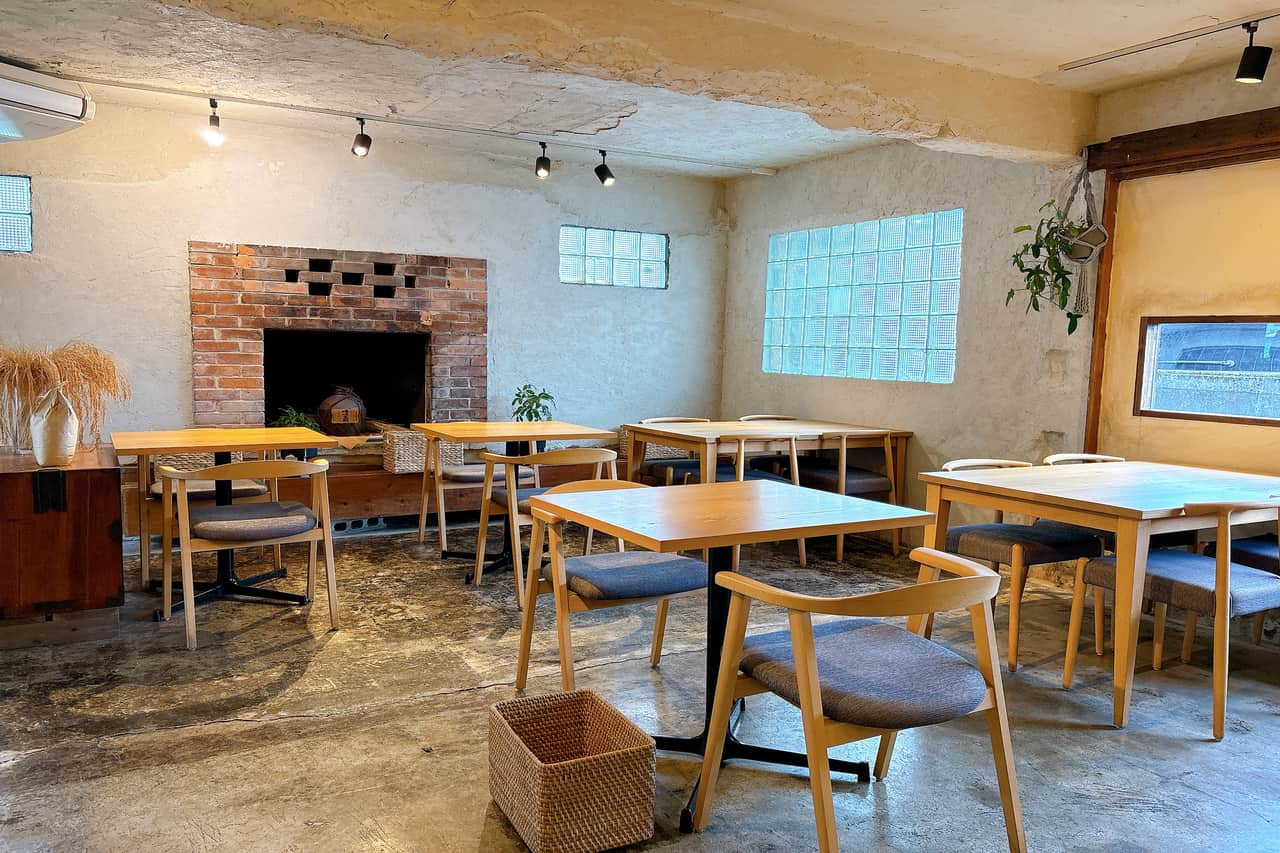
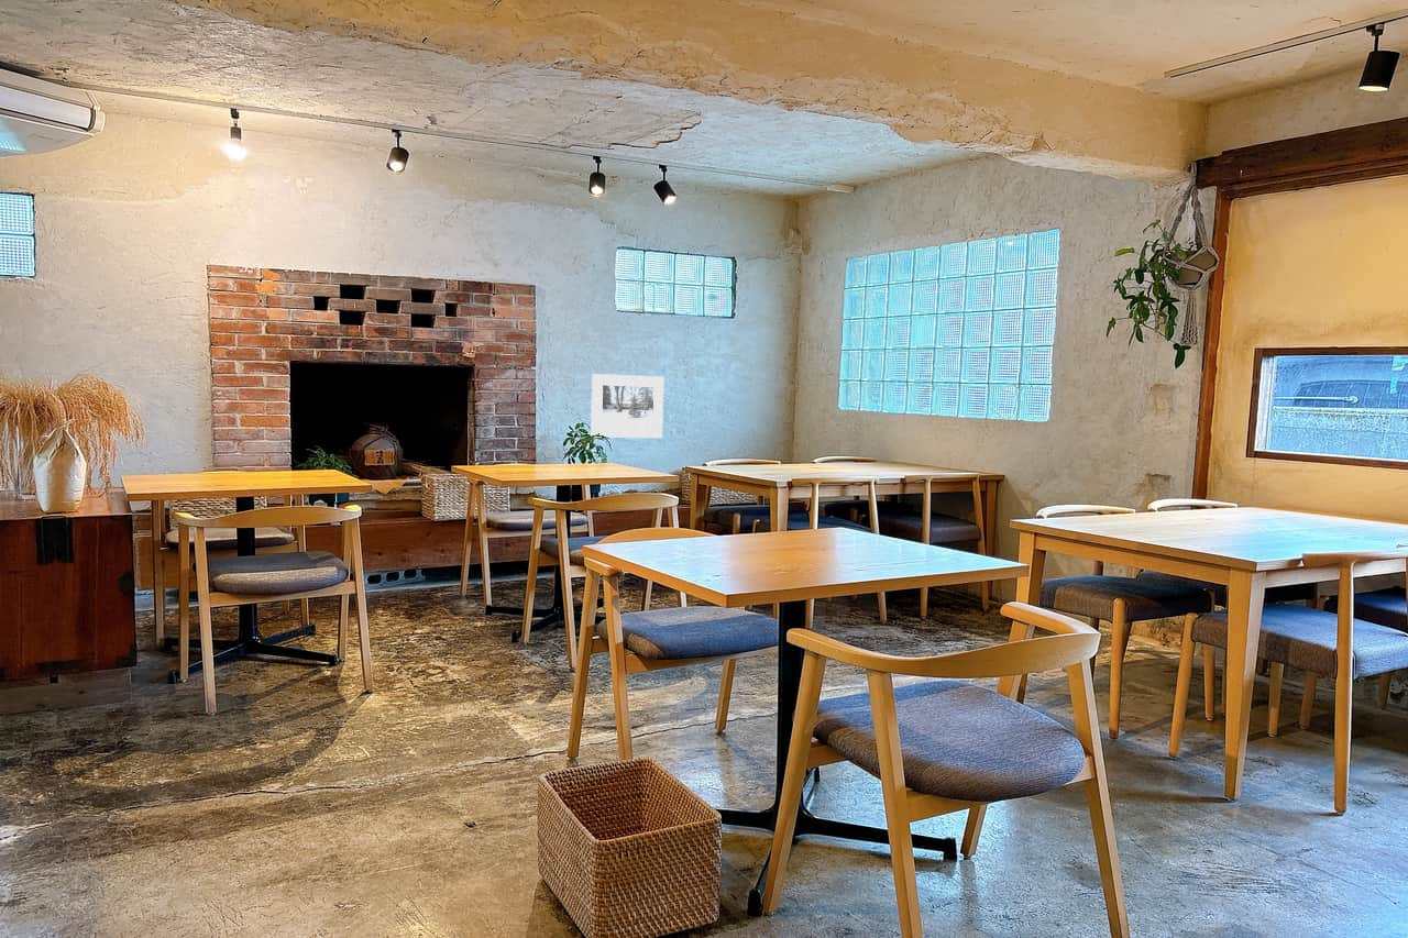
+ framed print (627, 406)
